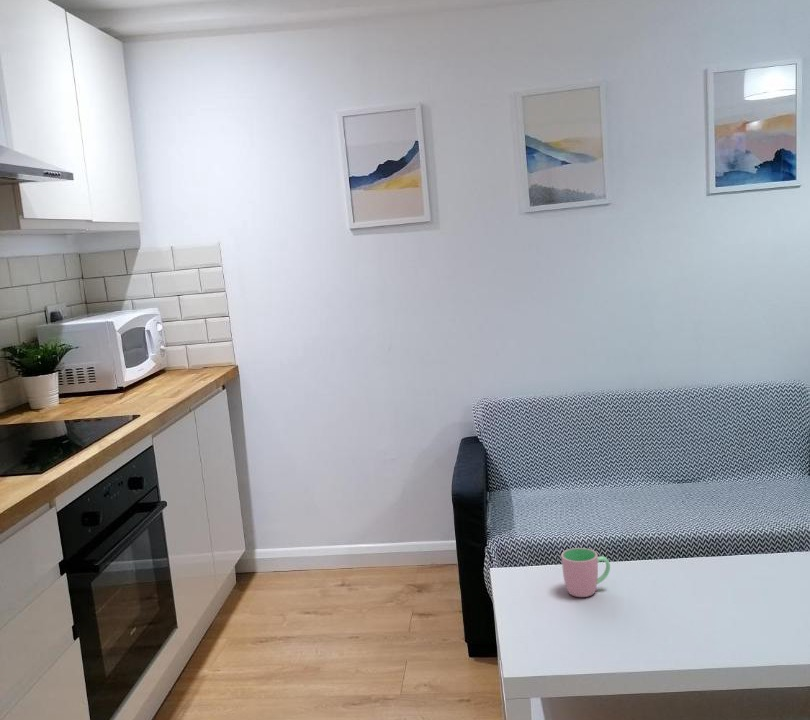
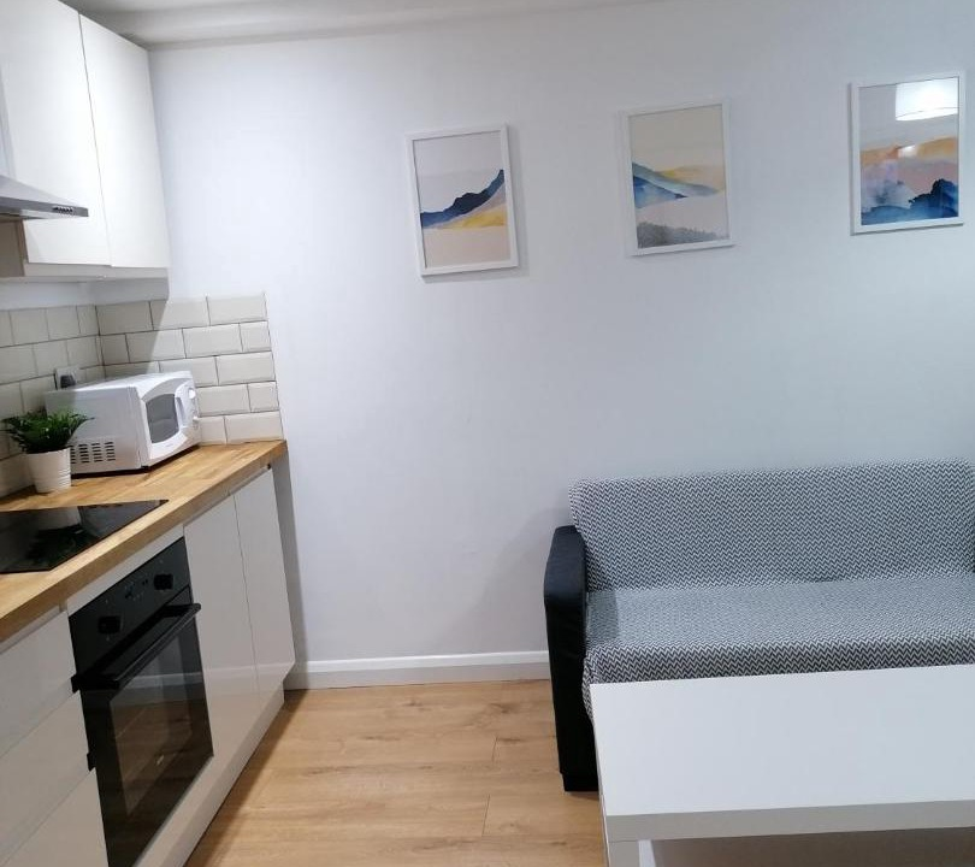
- cup (586, 572)
